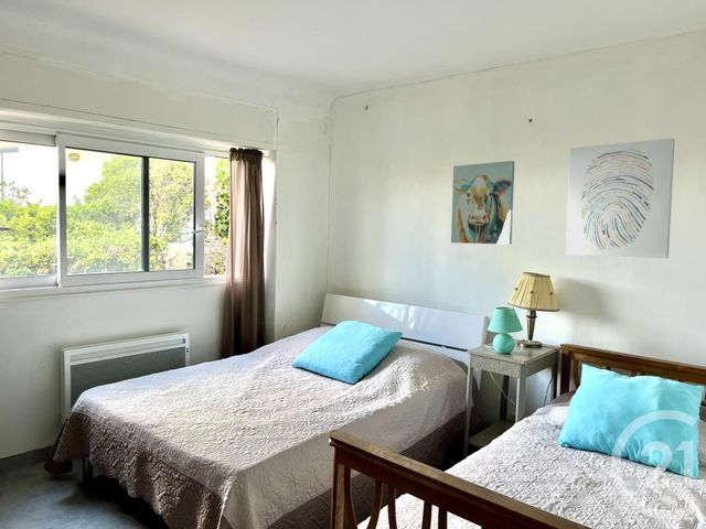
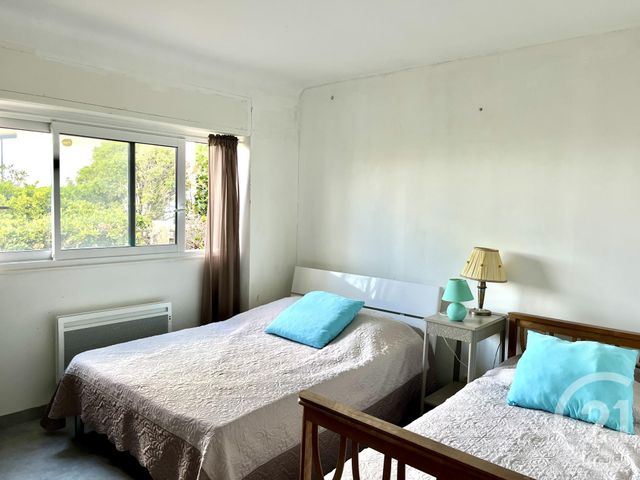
- wall art (617, 199)
- wall art (481, 203)
